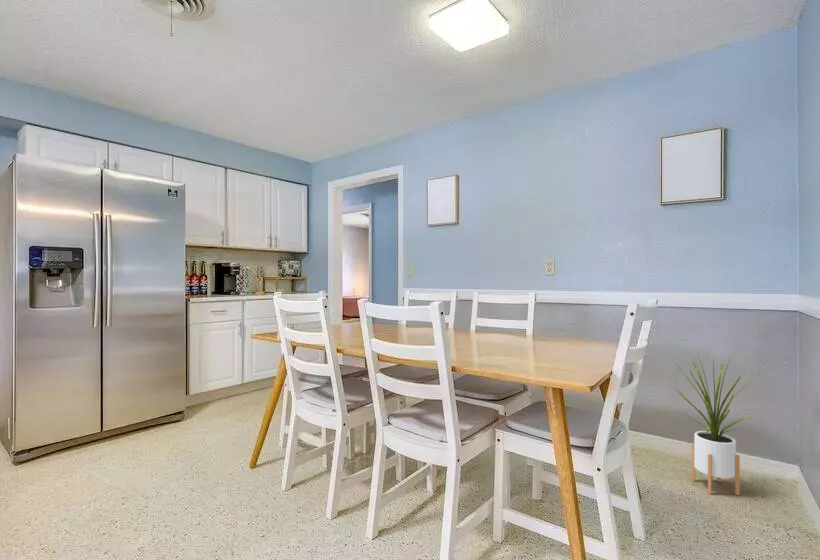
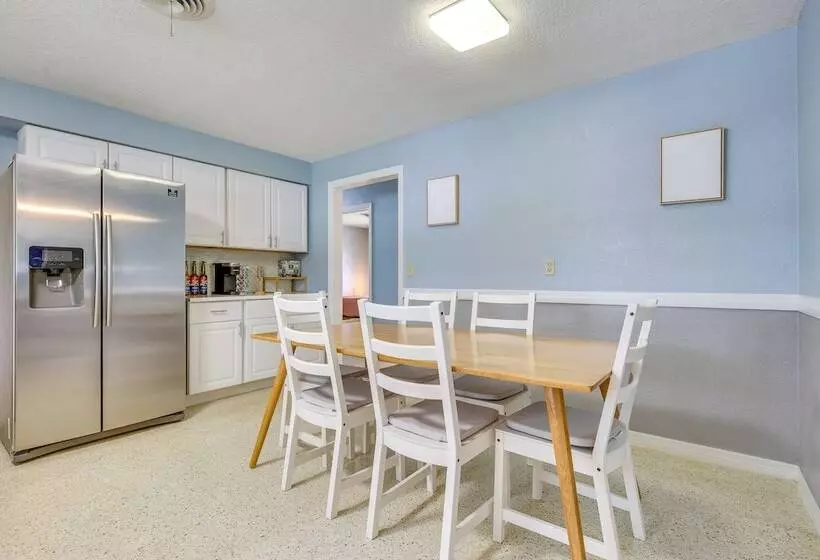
- house plant (716, 421)
